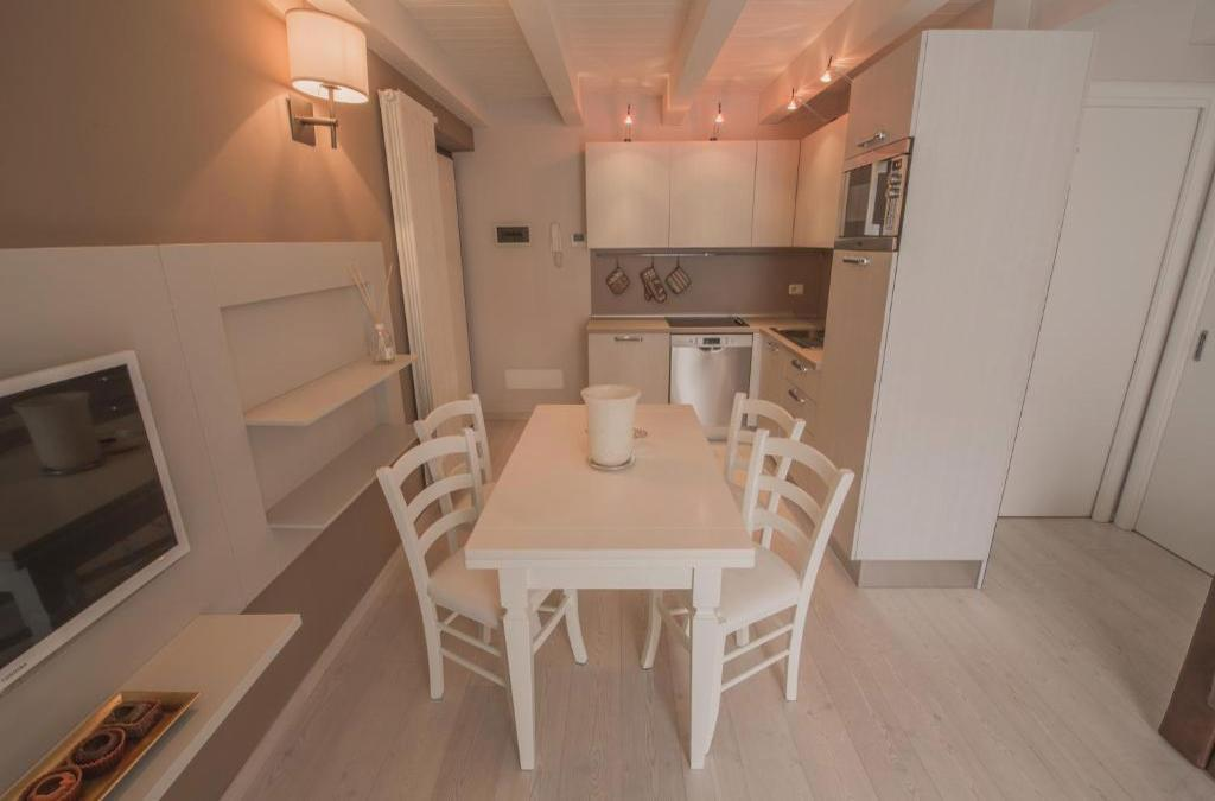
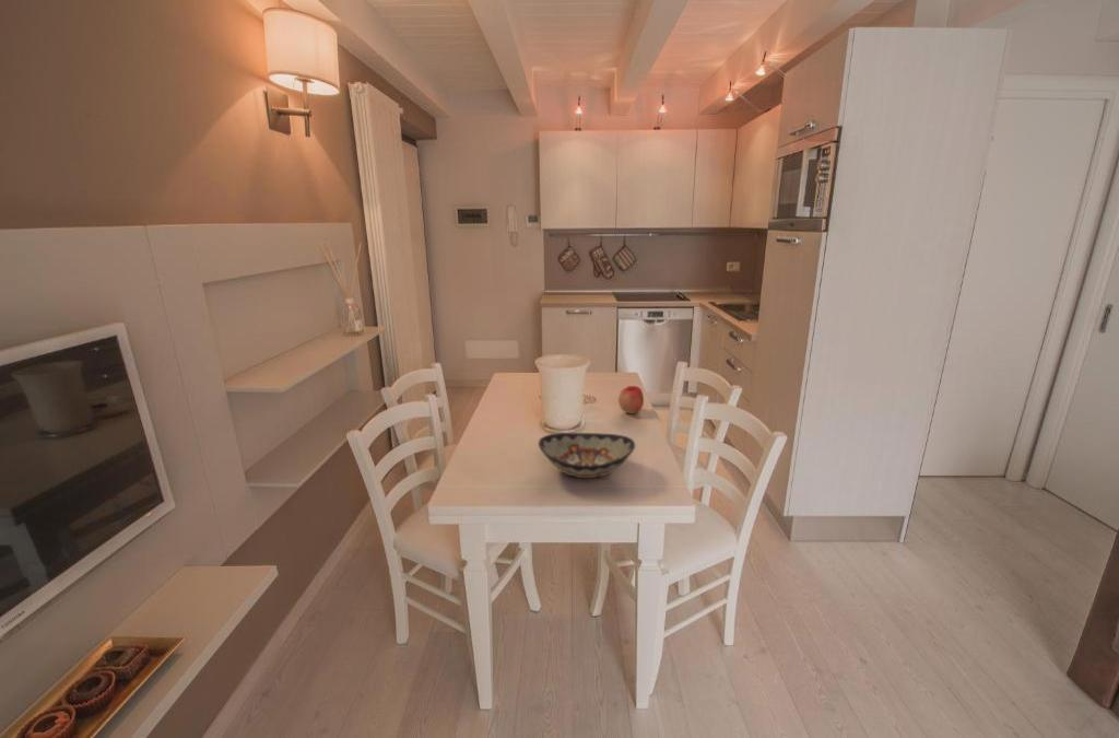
+ apple (631, 400)
+ decorative bowl (586, 456)
